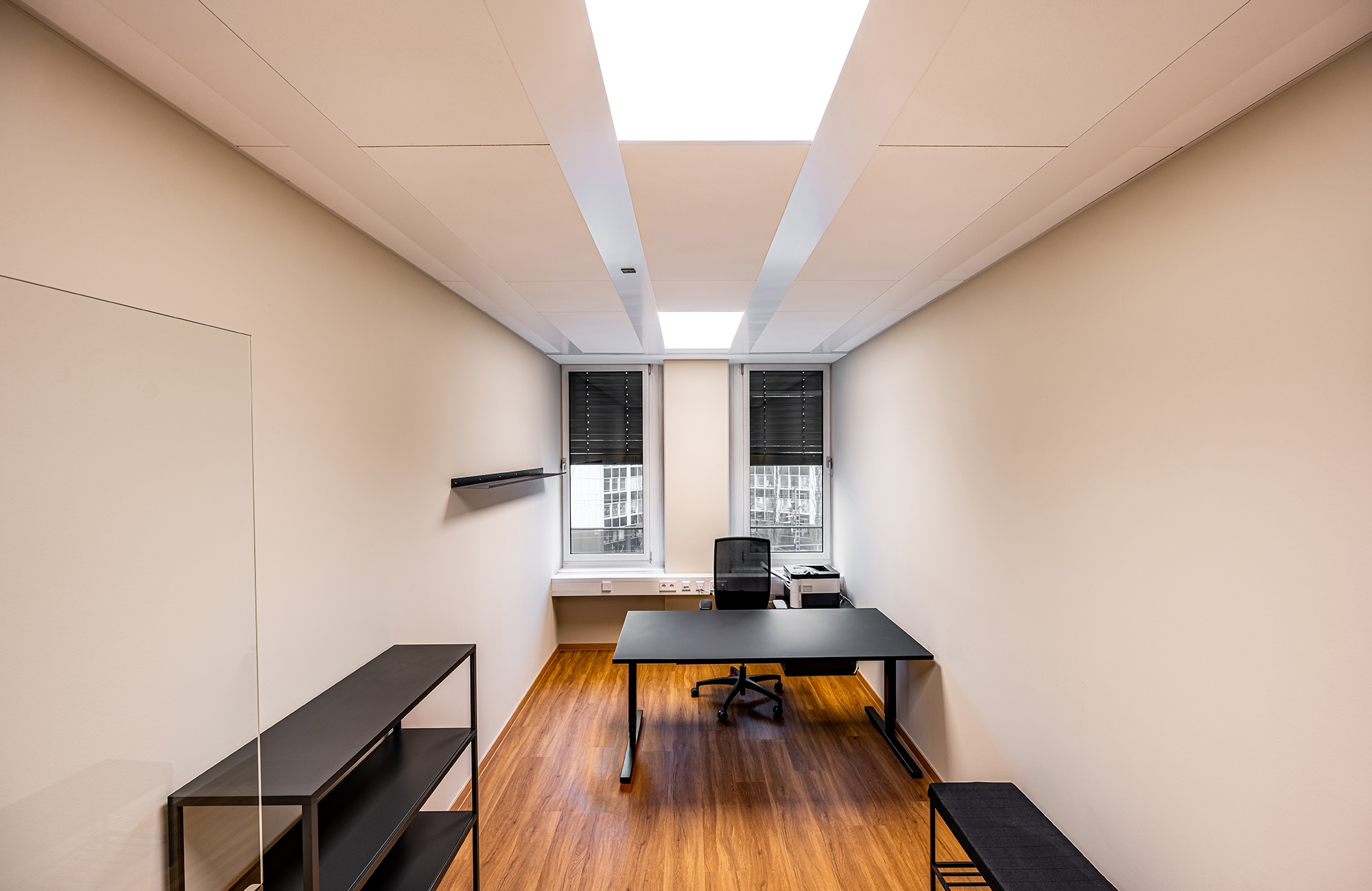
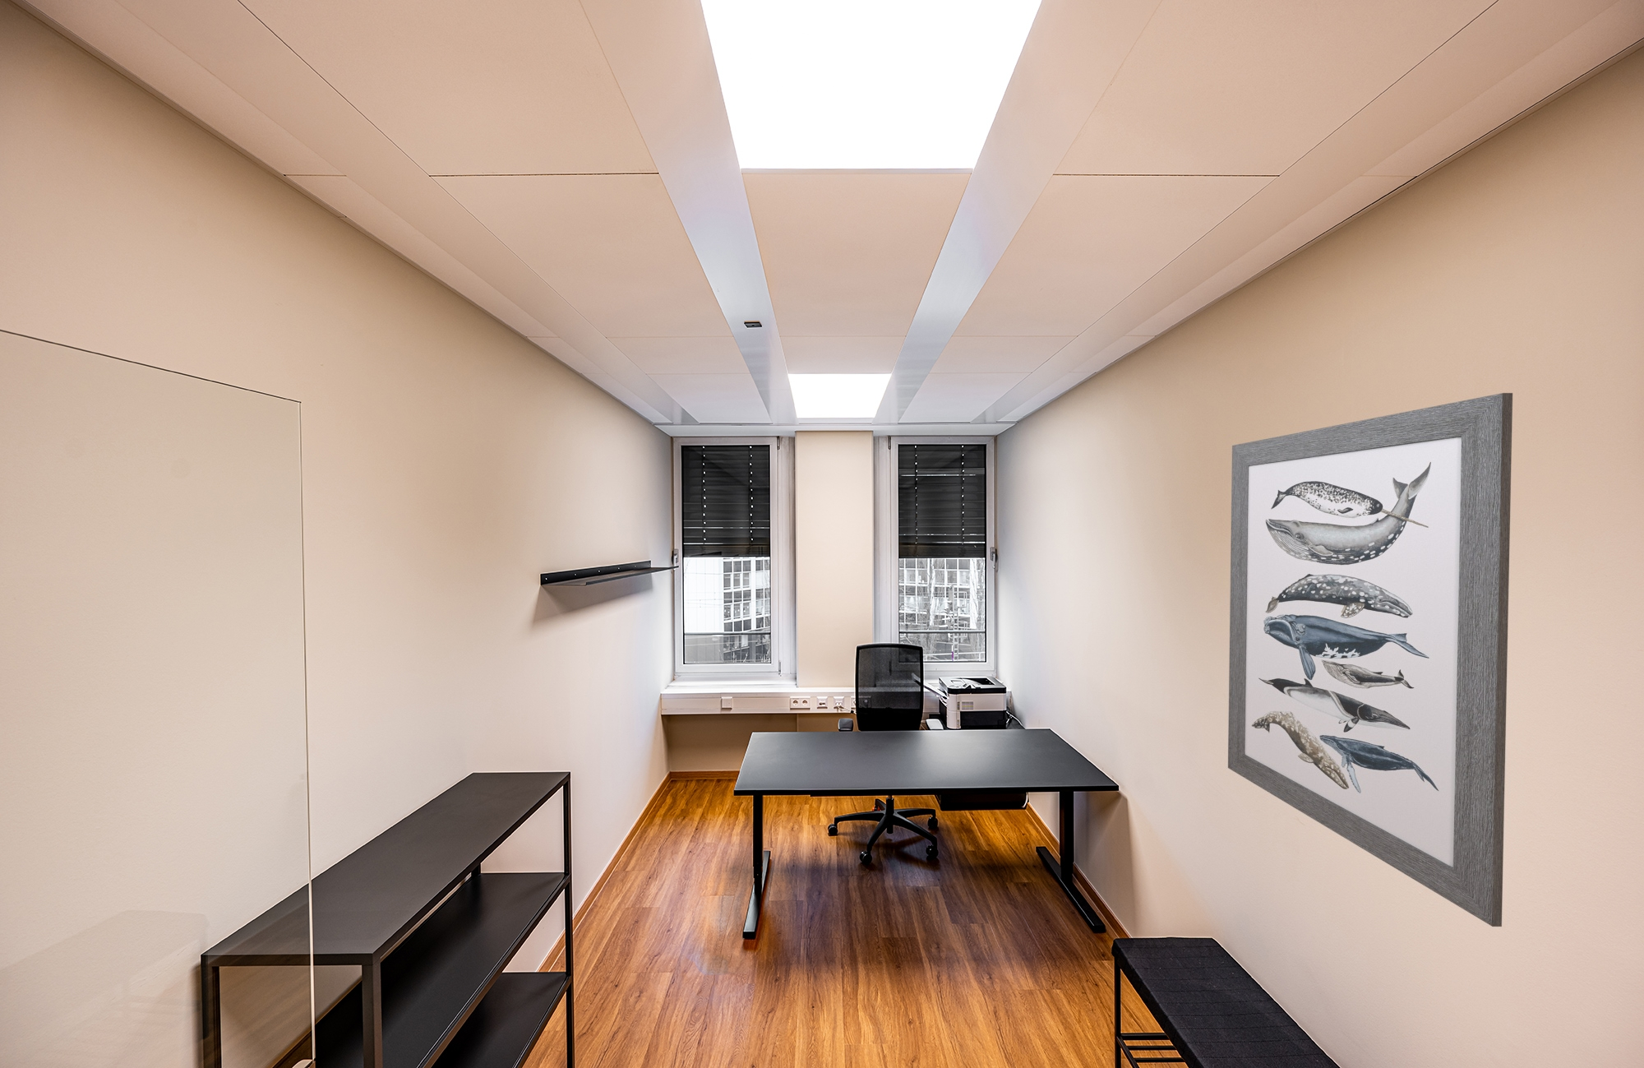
+ wall art (1334, 627)
